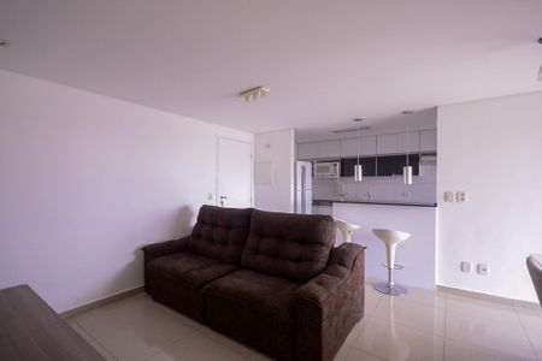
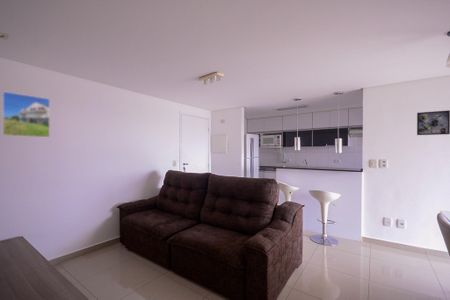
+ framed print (432, 123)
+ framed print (27, 115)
